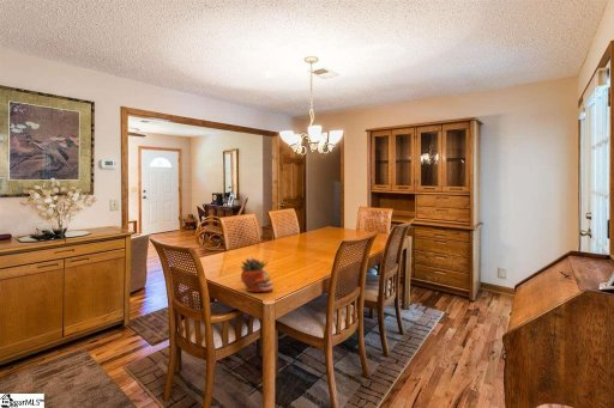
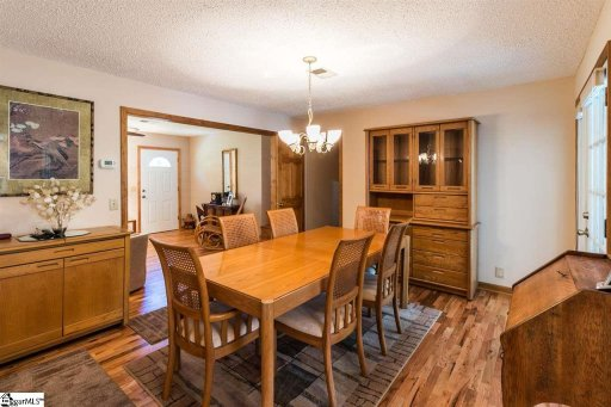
- succulent planter (257, 273)
